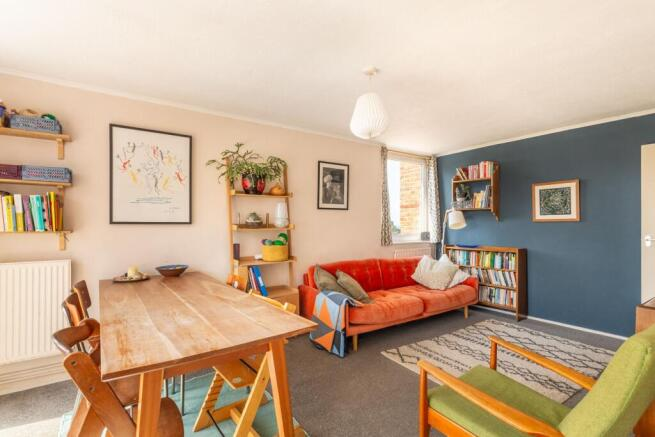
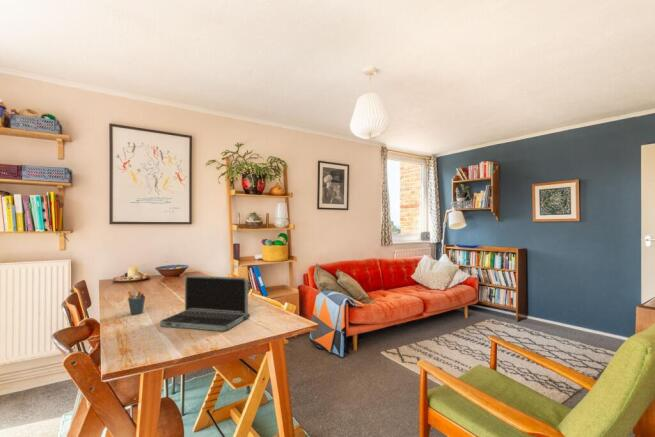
+ laptop (205, 299)
+ pen holder (136, 301)
